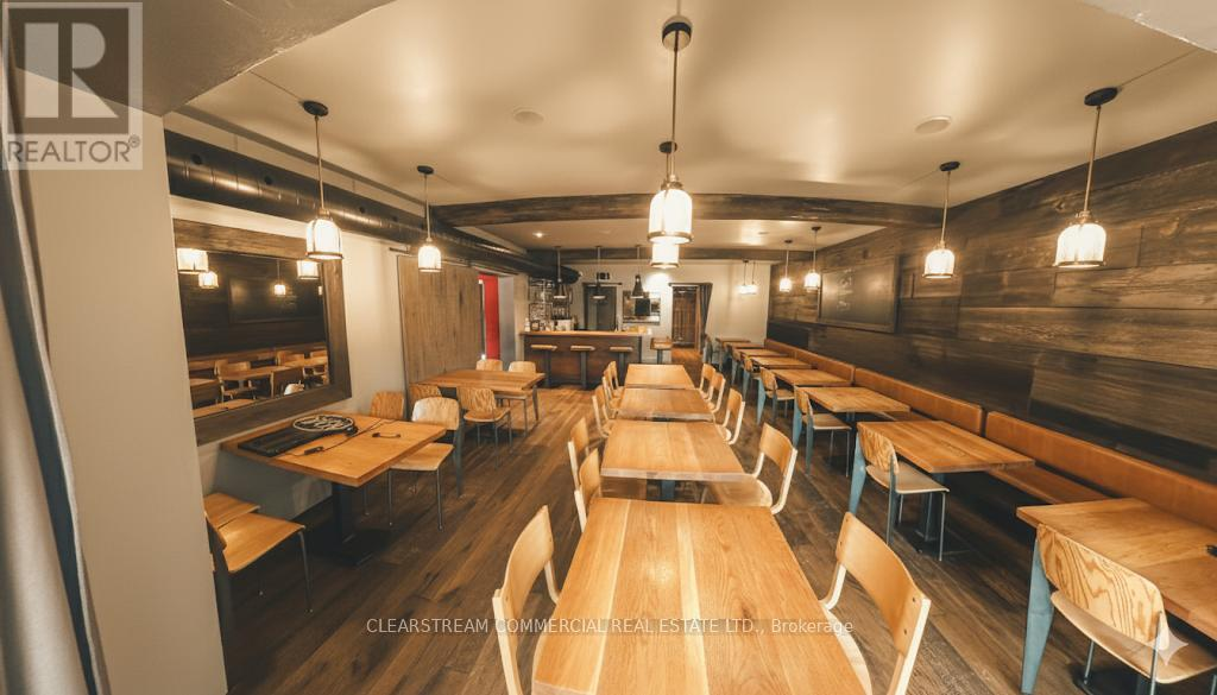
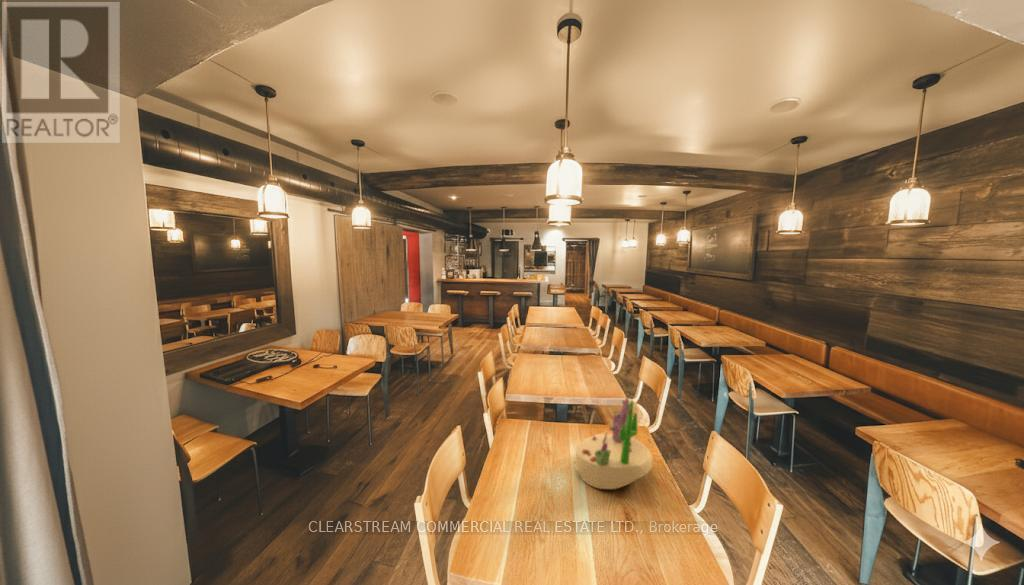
+ succulent planter (615, 430)
